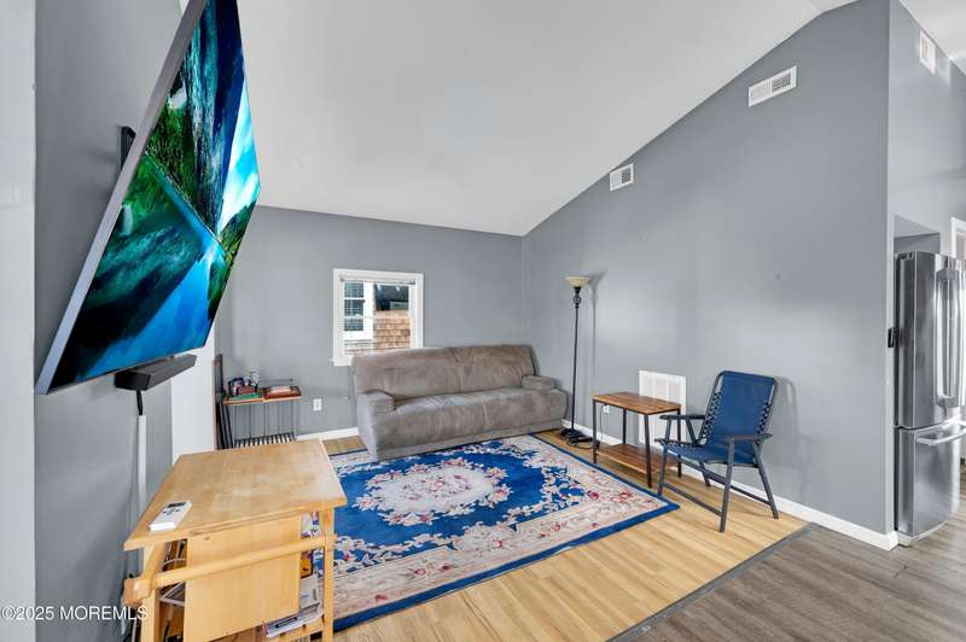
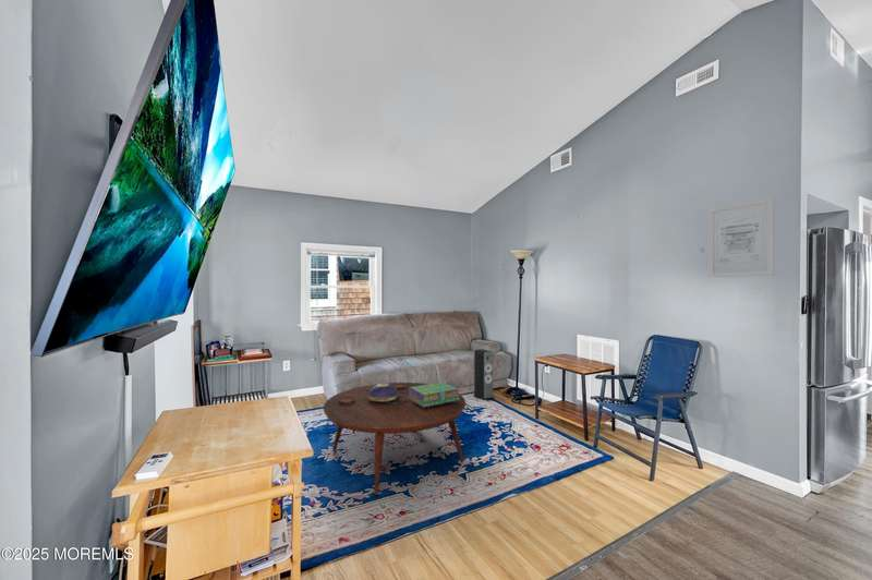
+ decorative bowl (383, 392)
+ stack of books (433, 396)
+ speaker (483, 374)
+ coffee table (396, 426)
+ wall art (739, 240)
